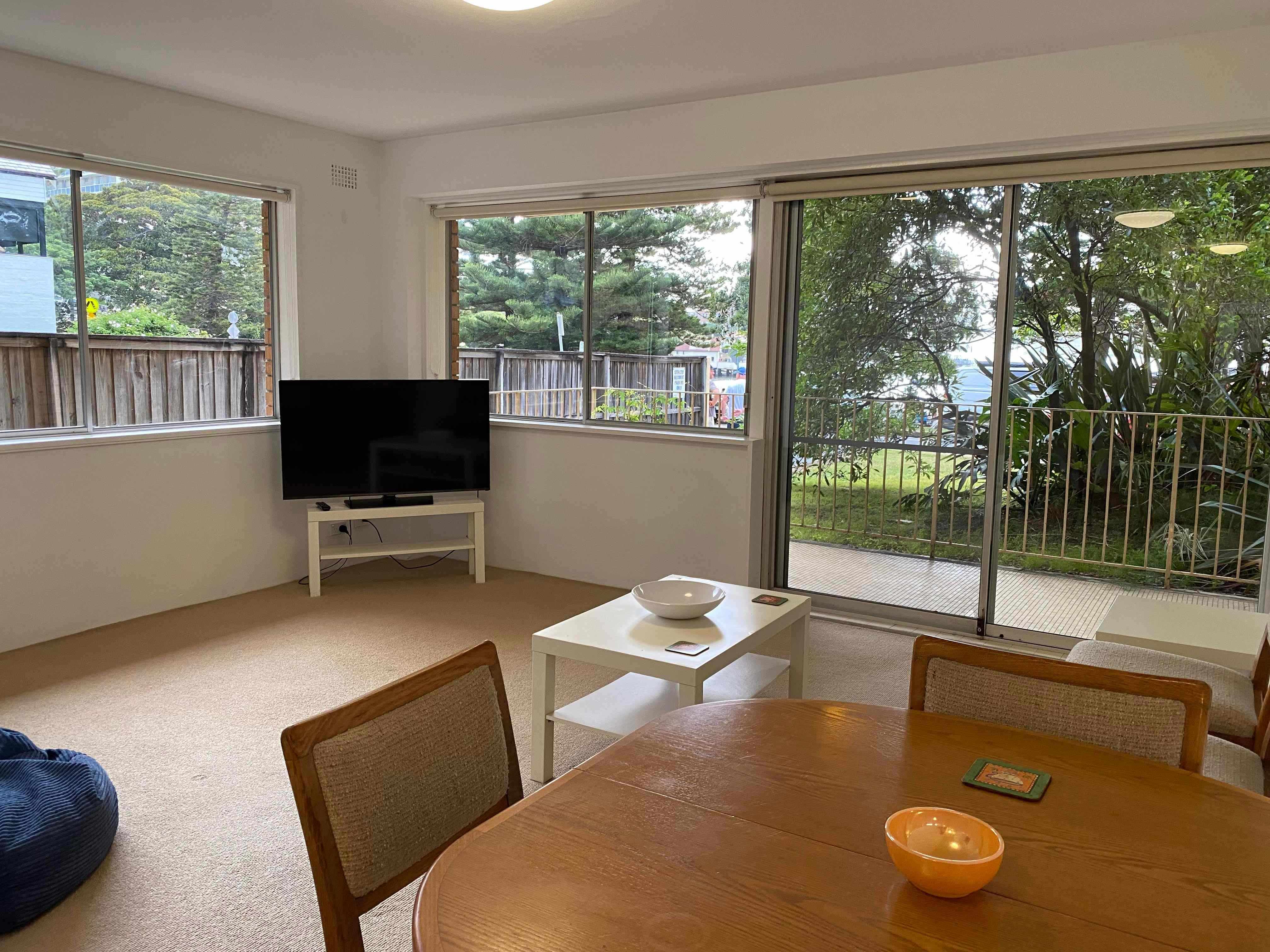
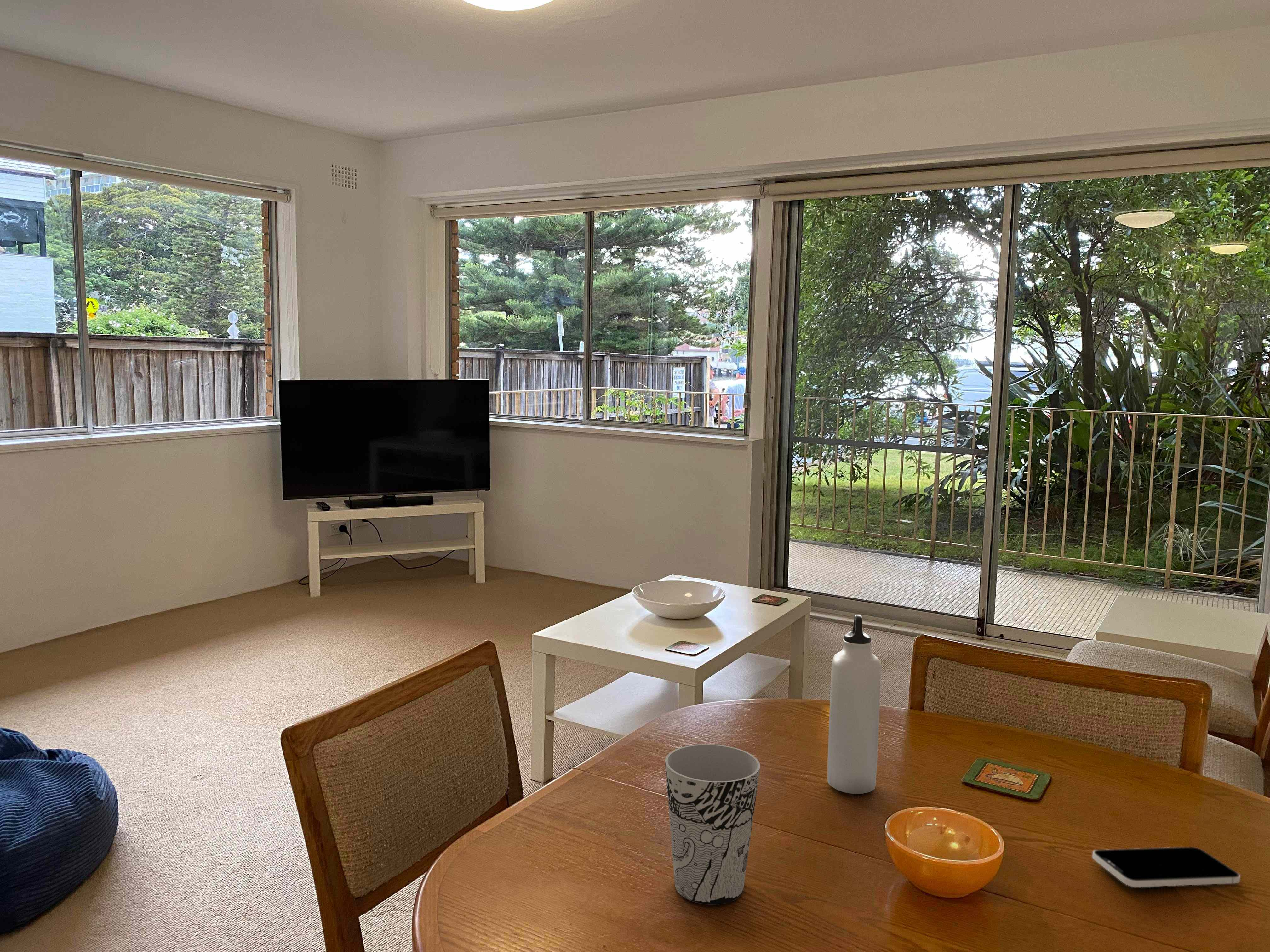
+ cup (711, 824)
+ smartphone (1165, 866)
+ water bottle (855, 701)
